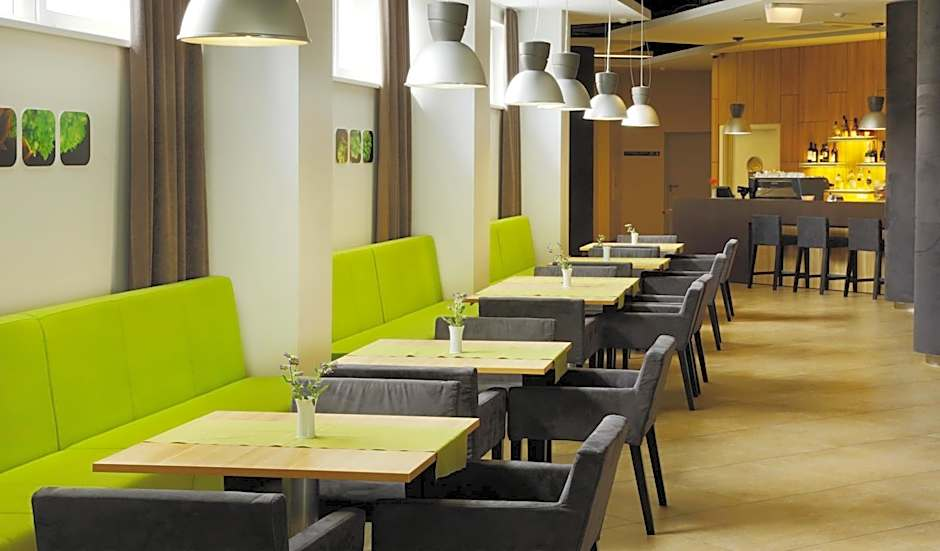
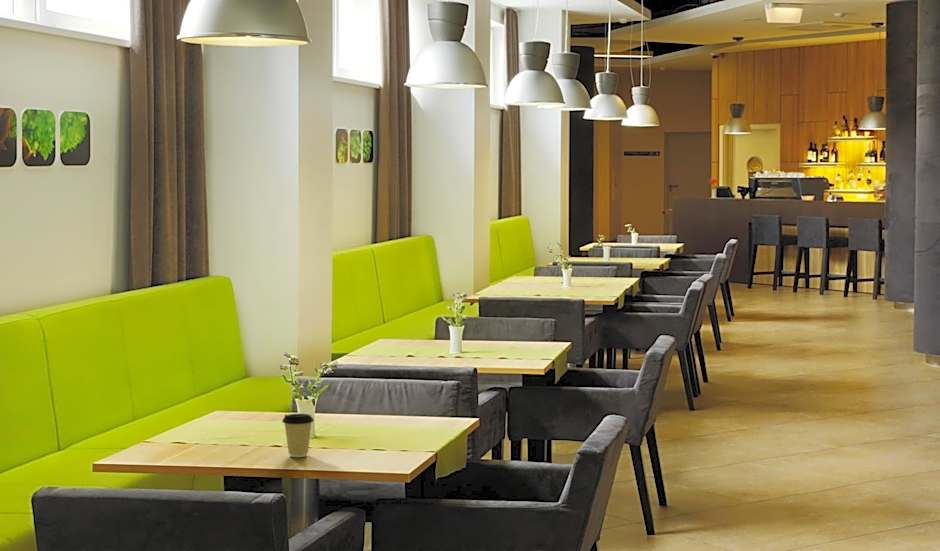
+ coffee cup (298, 434)
